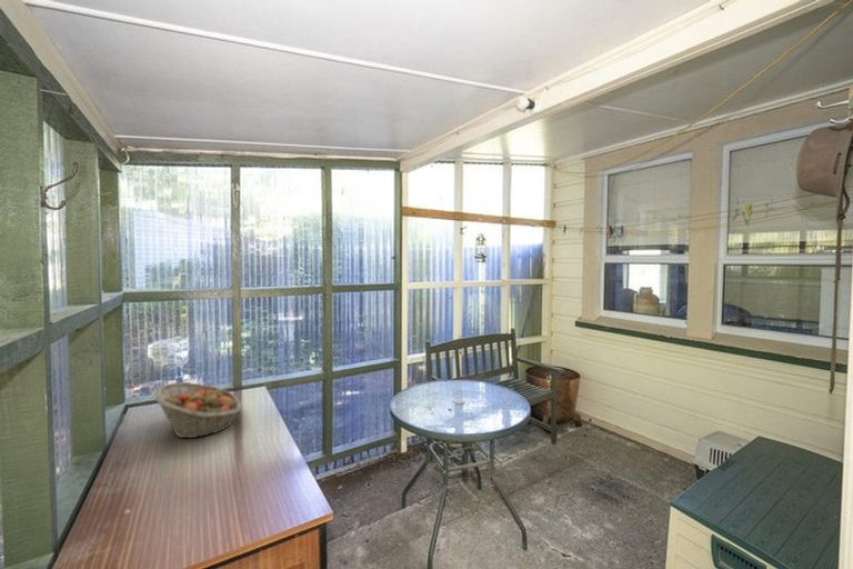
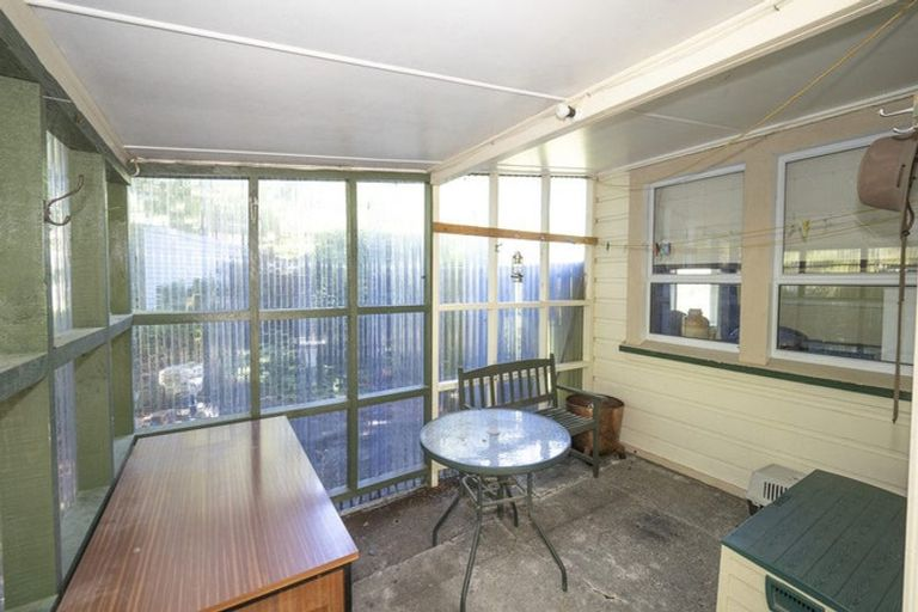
- fruit basket (200, 405)
